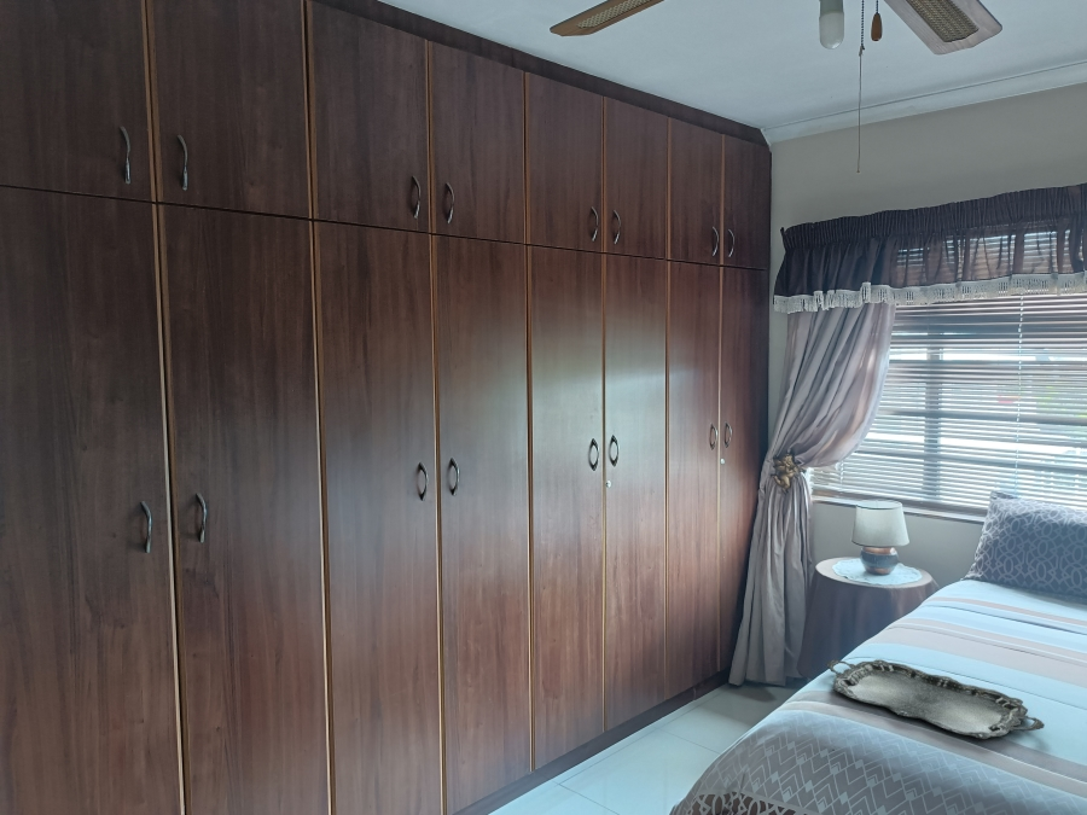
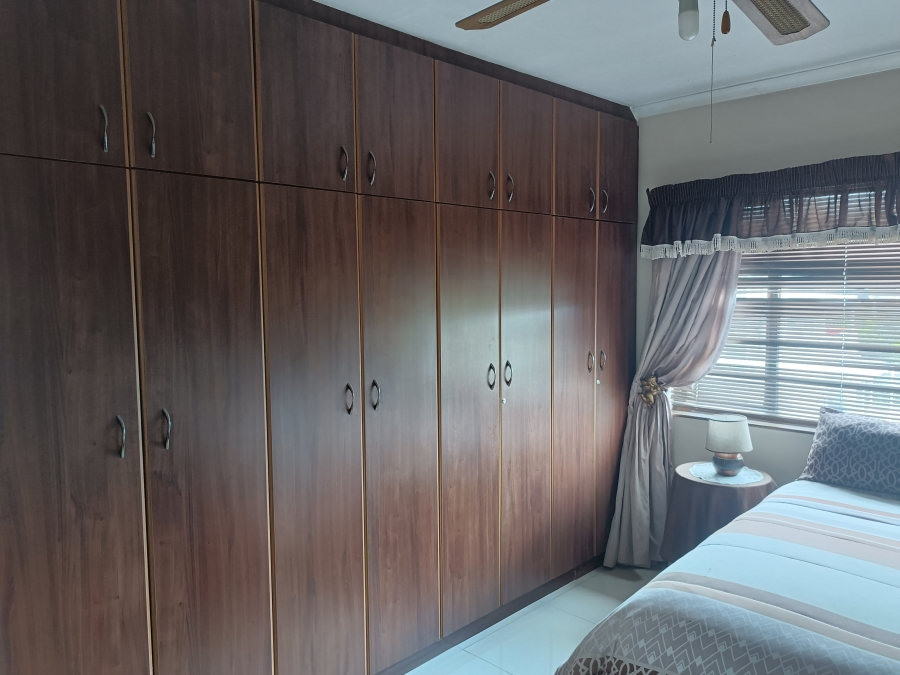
- serving tray (925, 694)
